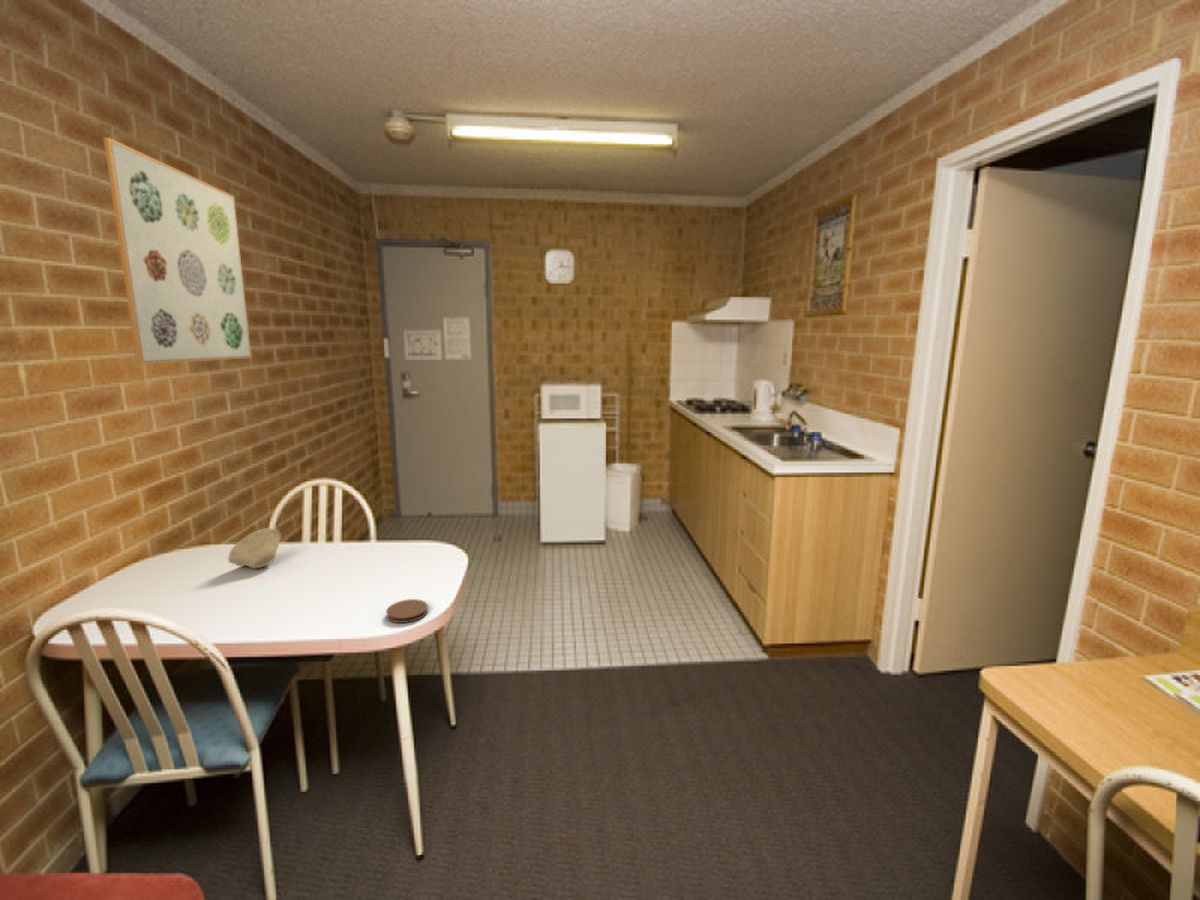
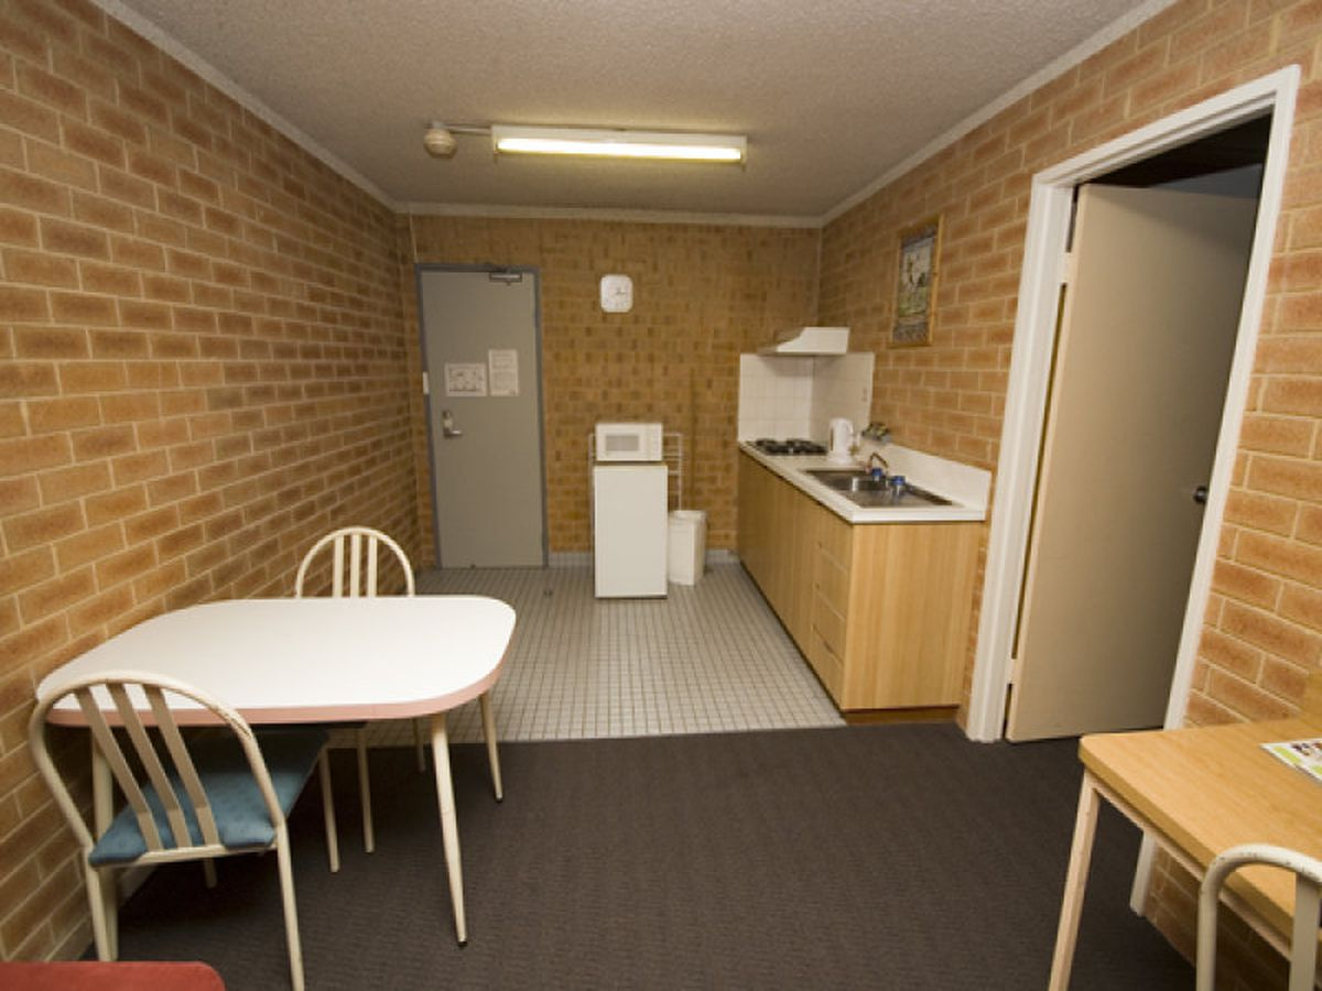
- coaster (407, 610)
- bowl (258, 546)
- wall art (192, 269)
